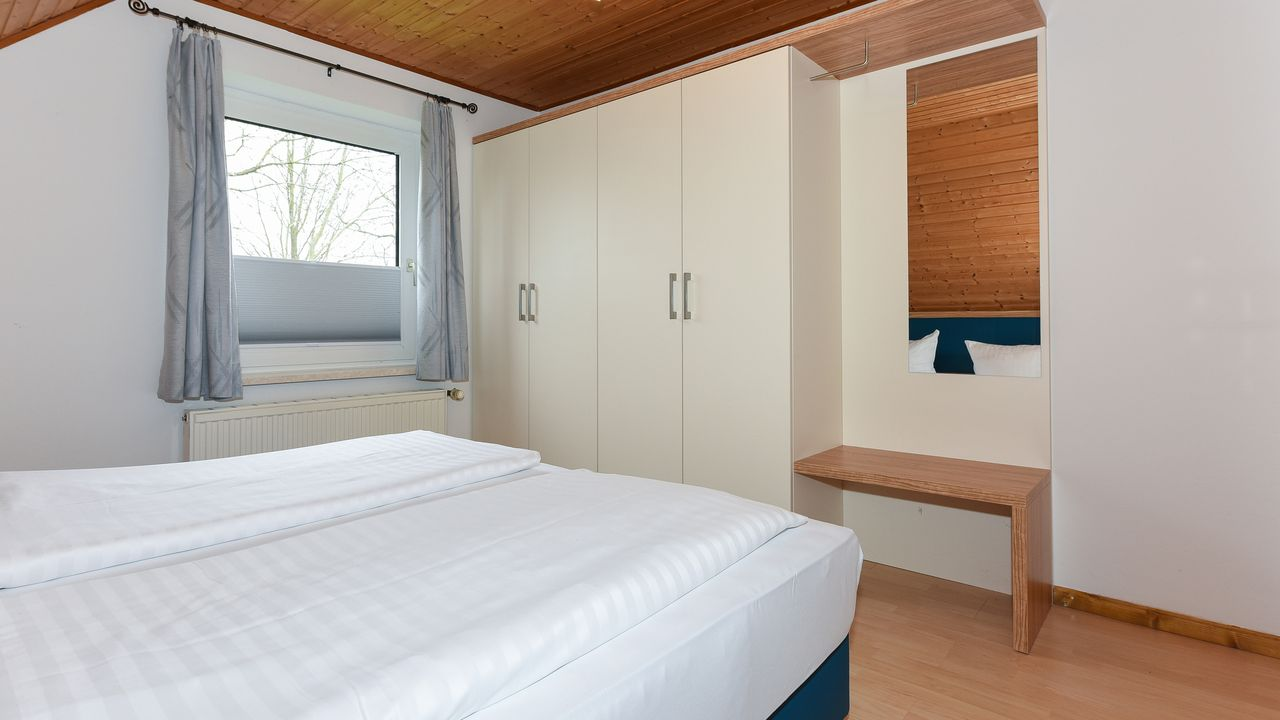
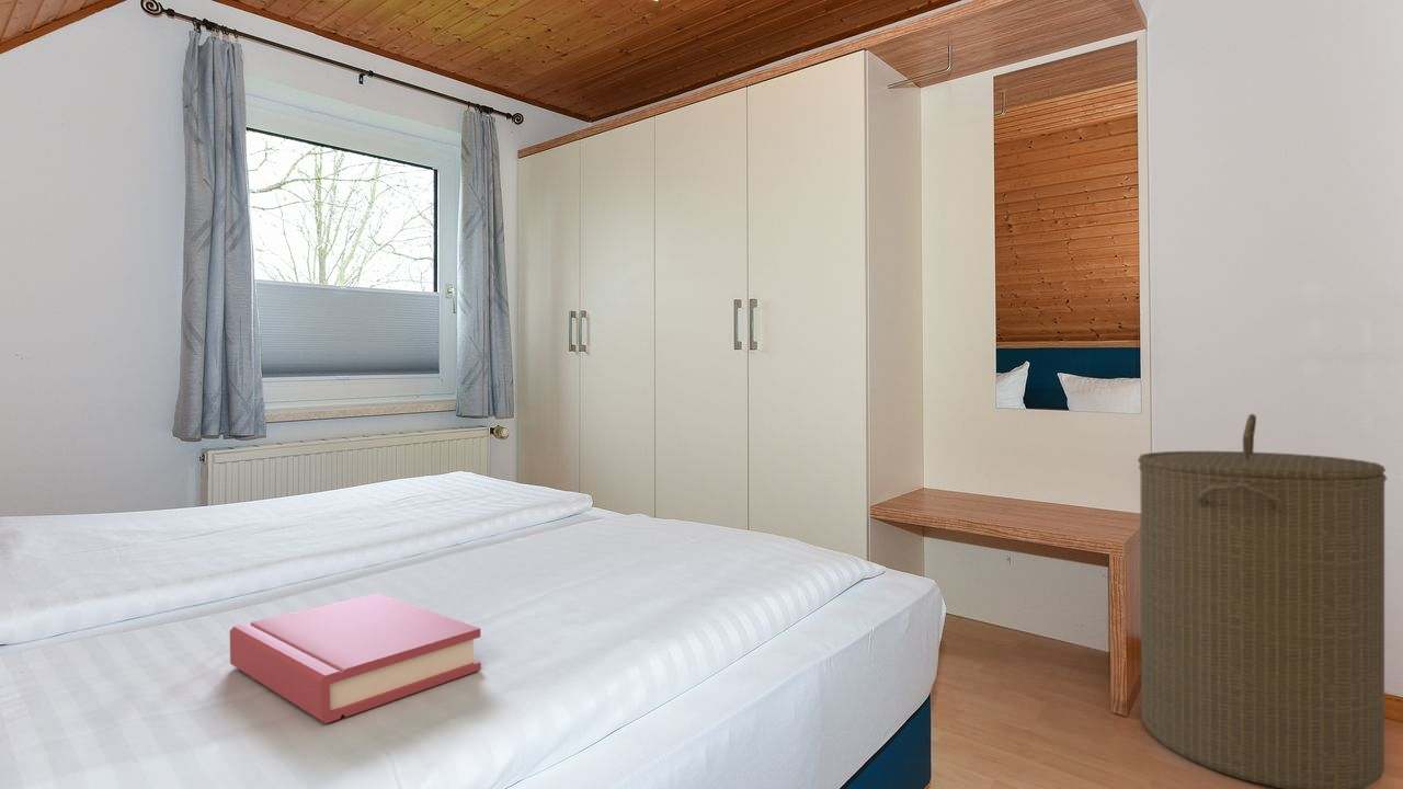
+ laundry hamper (1252, 578)
+ hardback book (354, 648)
